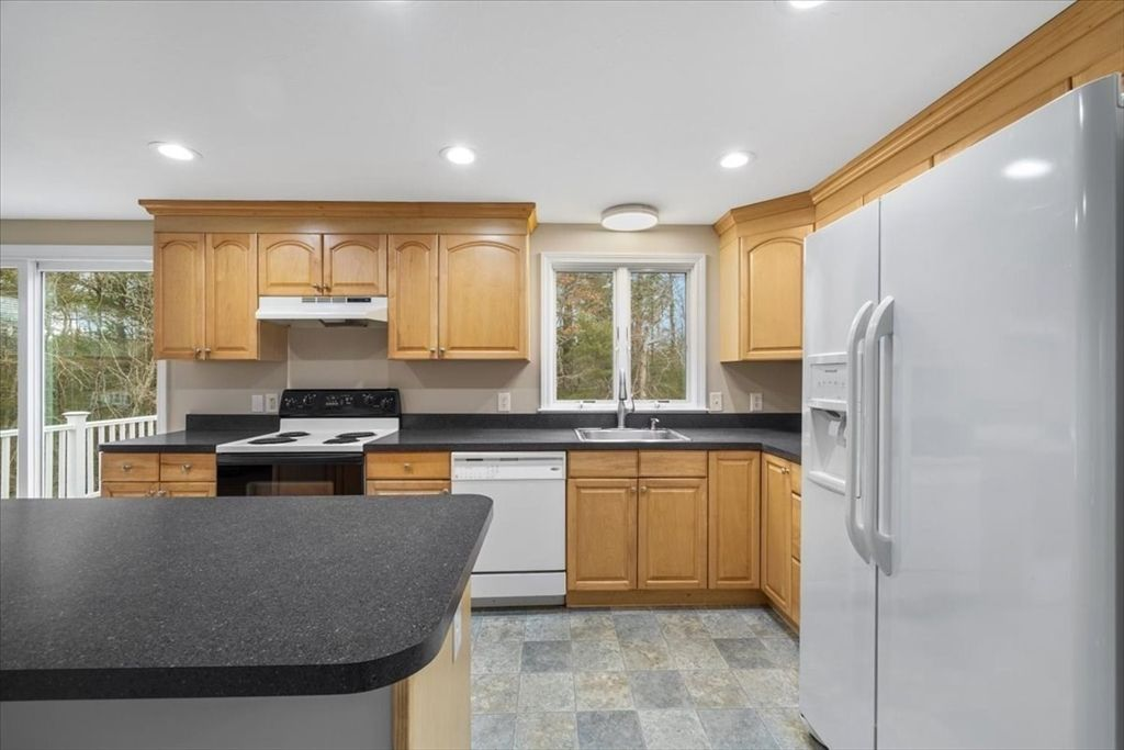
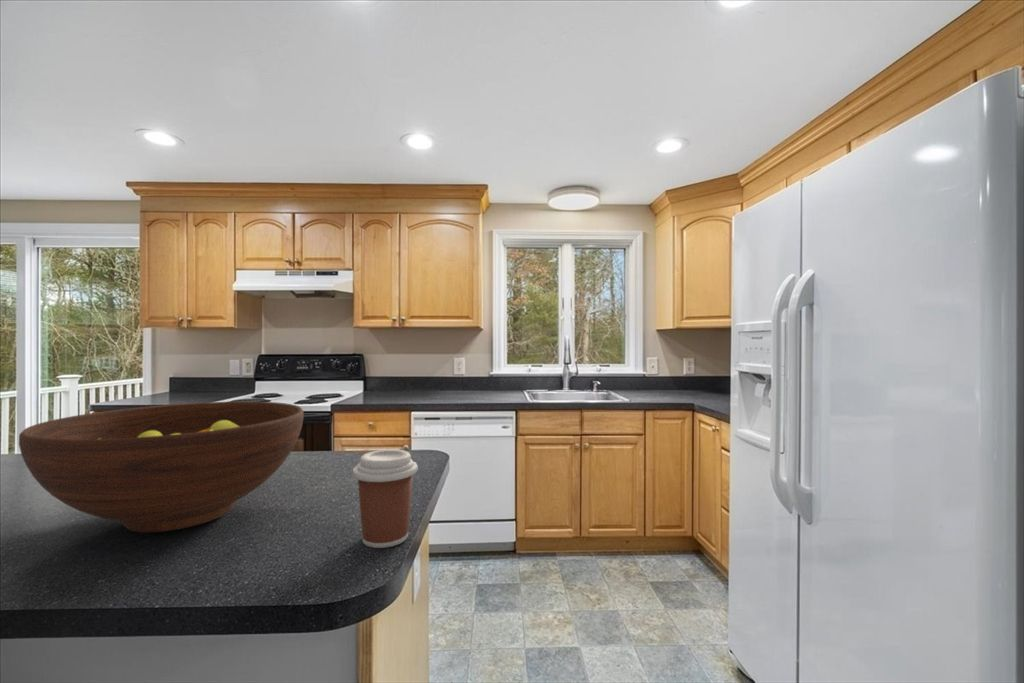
+ coffee cup (385, 496)
+ fruit bowl (182, 466)
